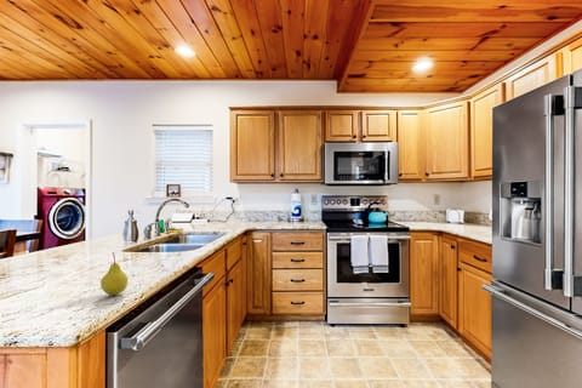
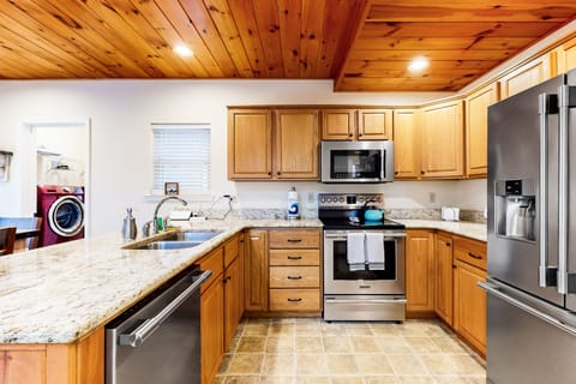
- fruit (114, 273)
